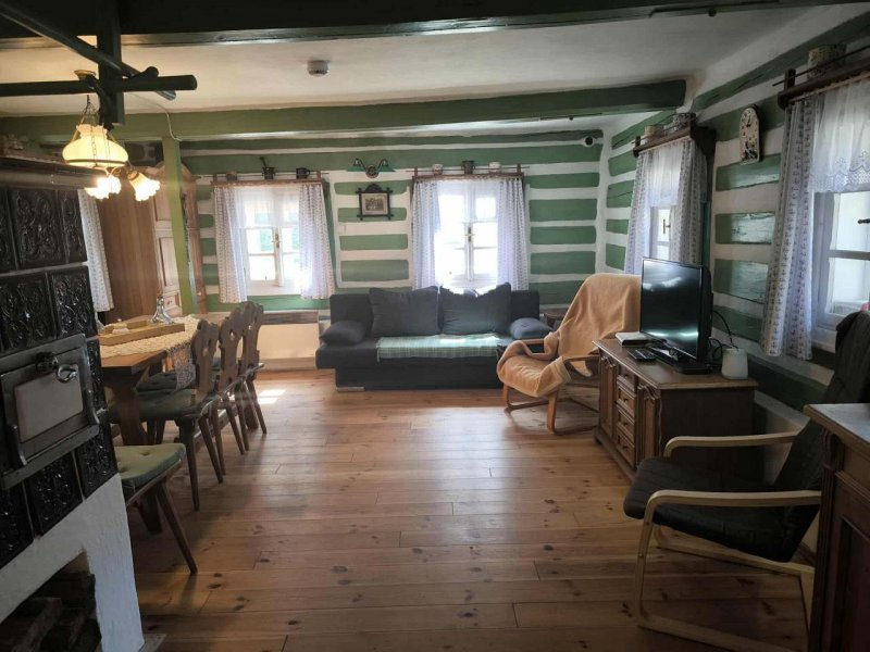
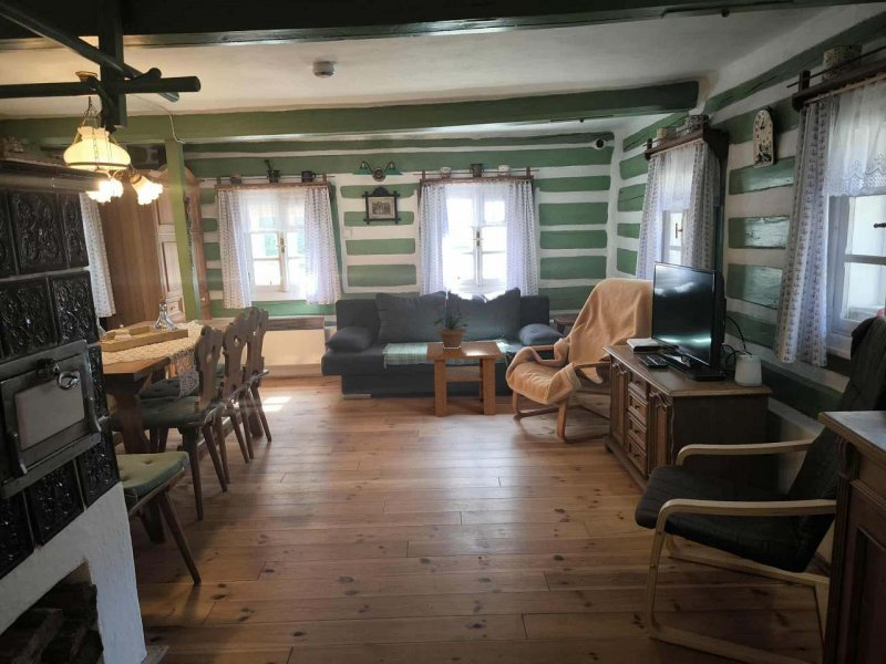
+ coffee table (463, 377)
+ potted plant (450, 323)
